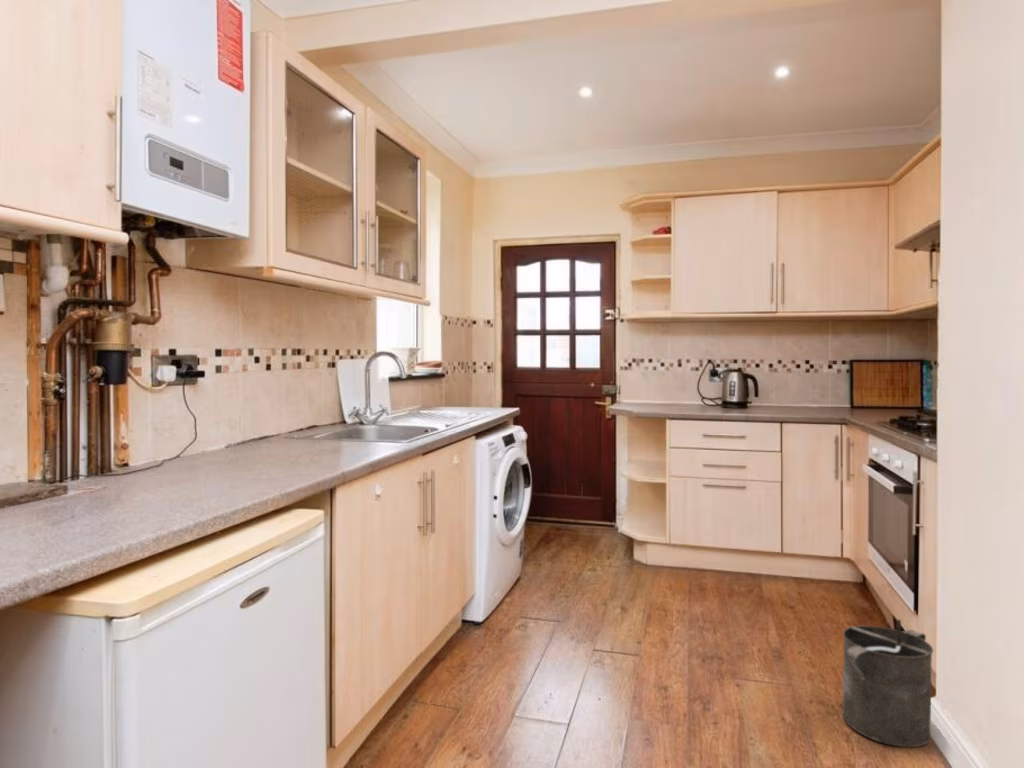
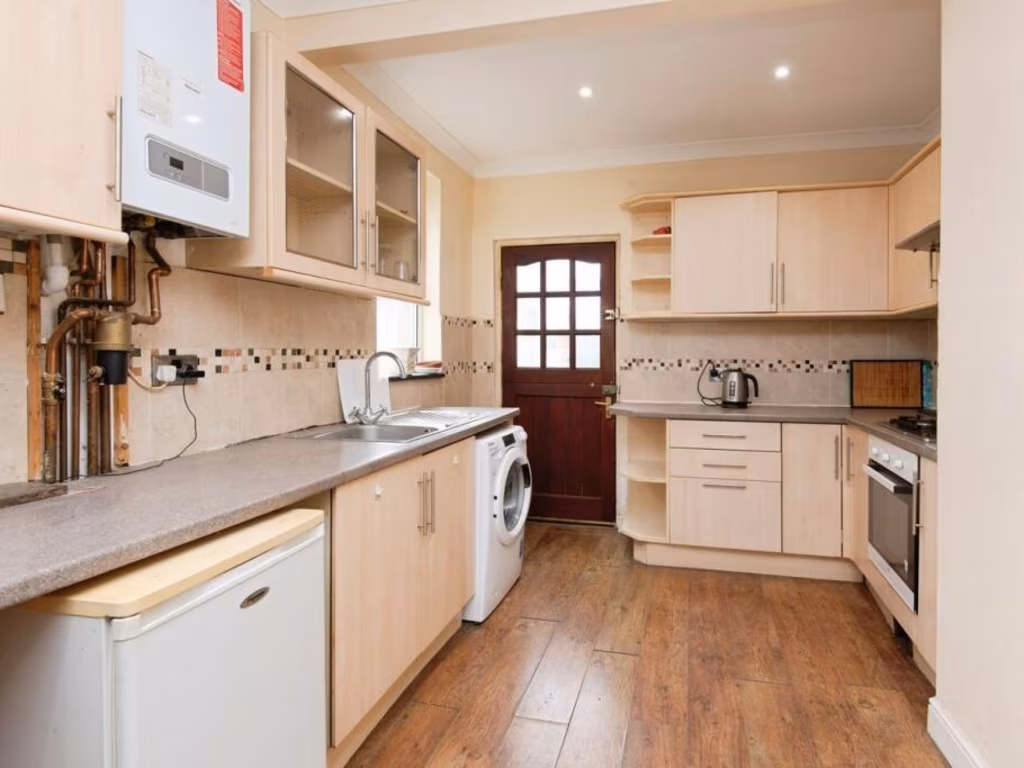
- bucket (886, 670)
